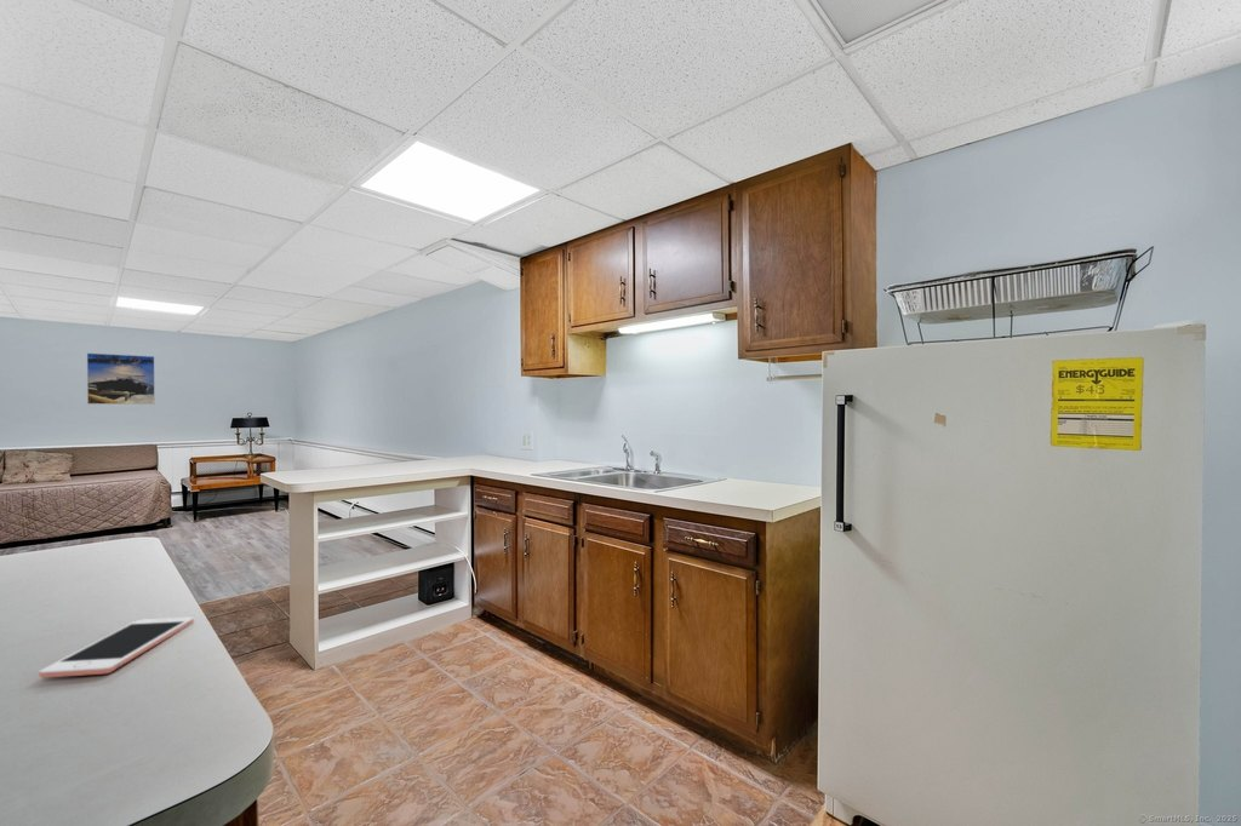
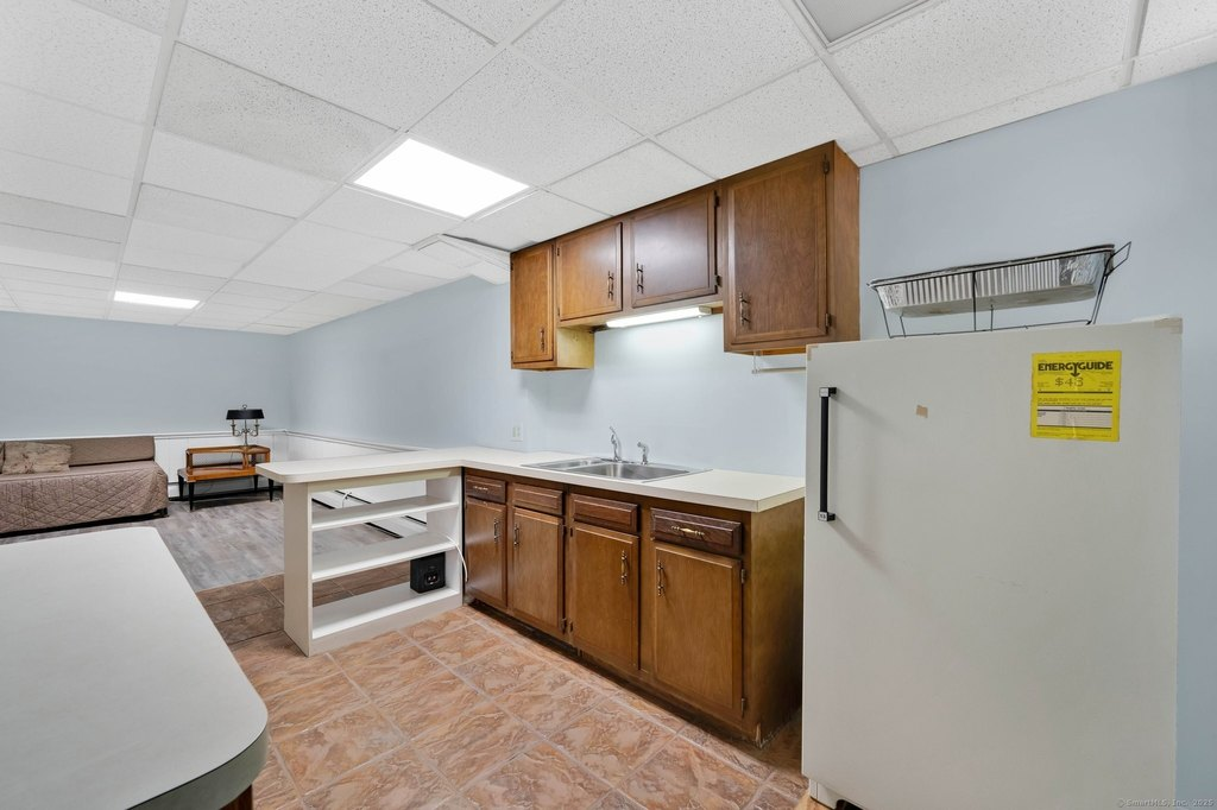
- cell phone (125, 643)
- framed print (121, 379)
